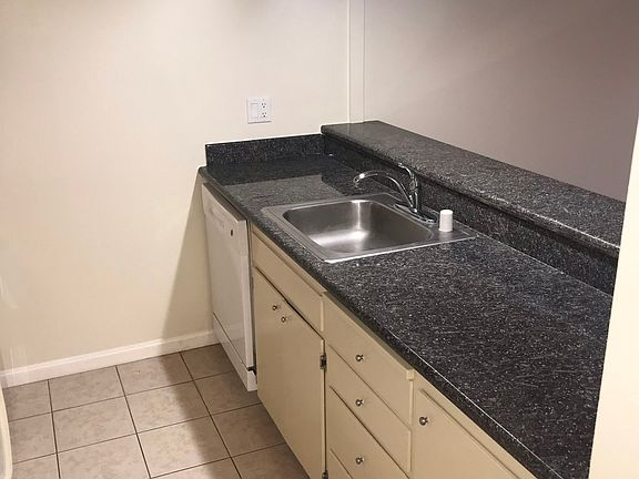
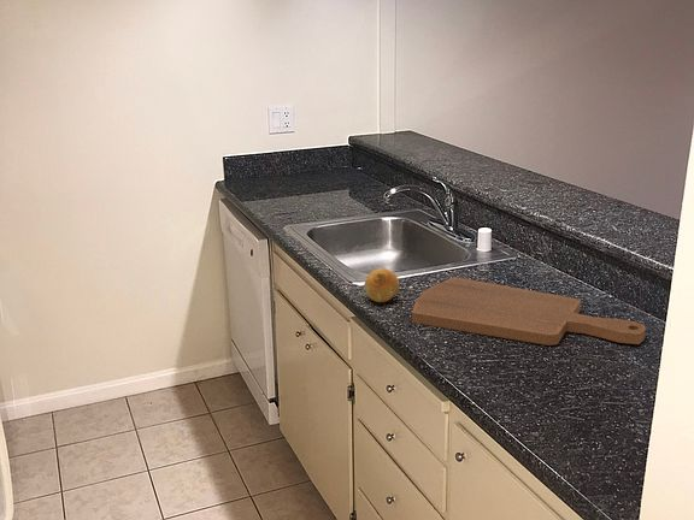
+ fruit (381, 284)
+ cutting board (508, 311)
